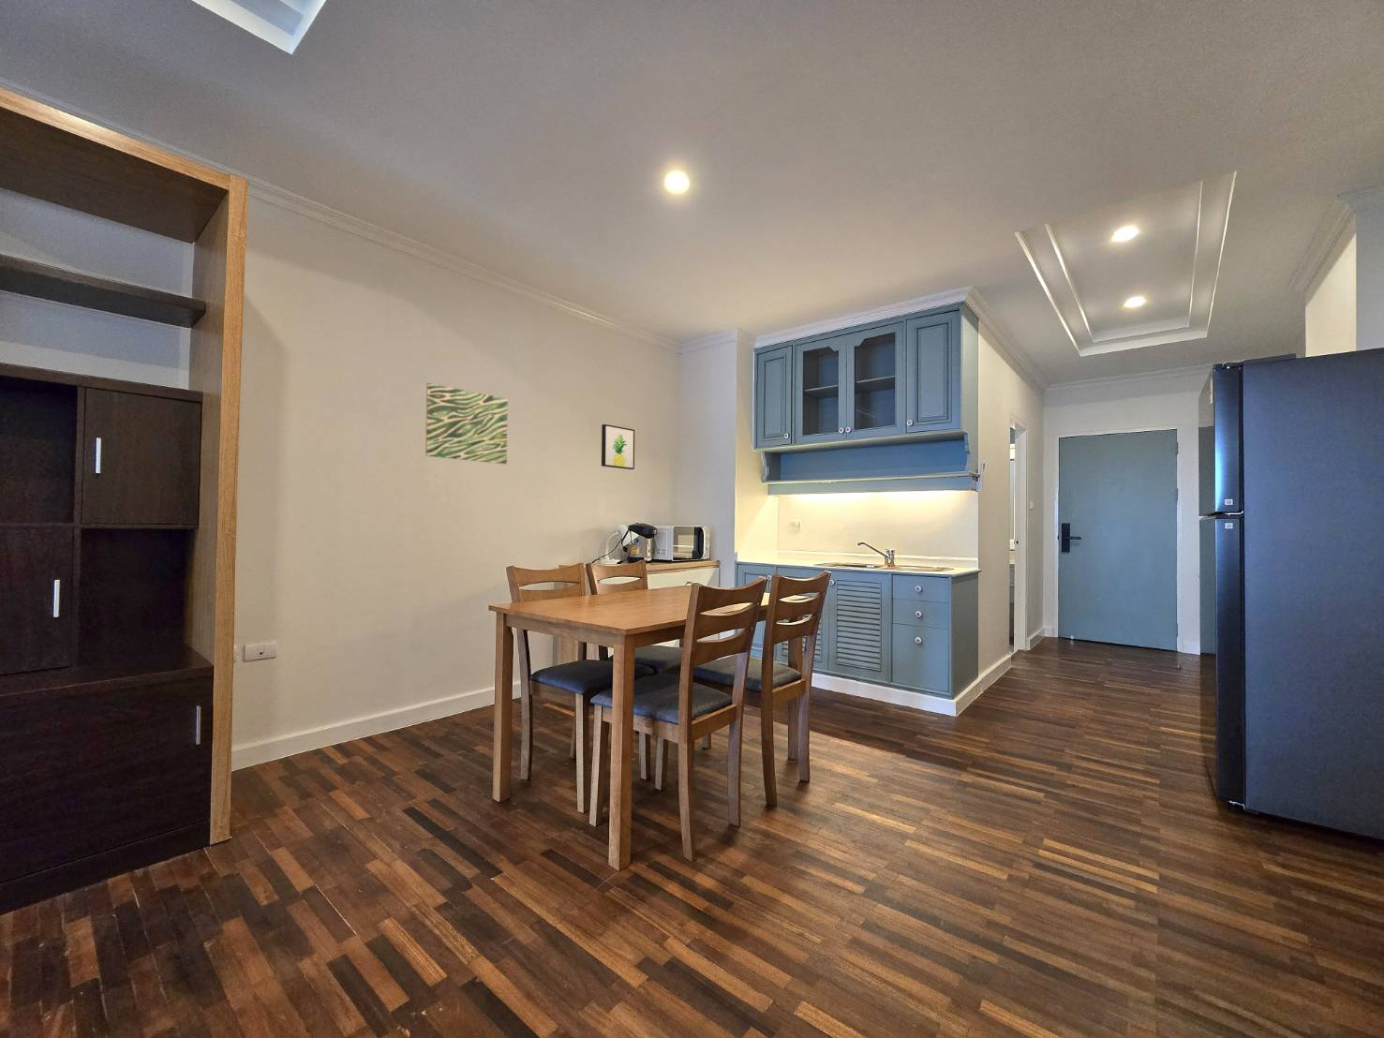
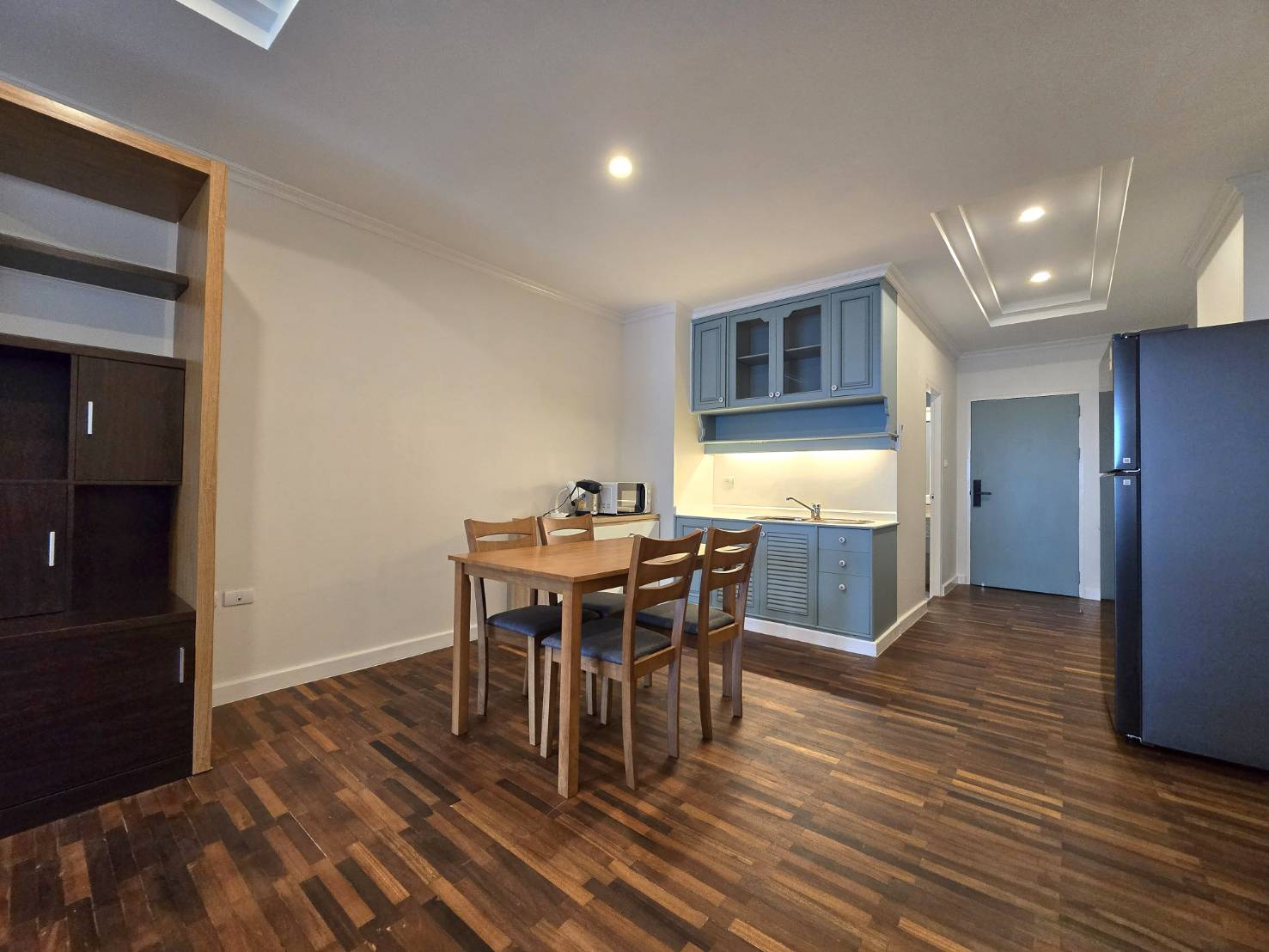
- wall art (469, 425)
- wall art (618, 447)
